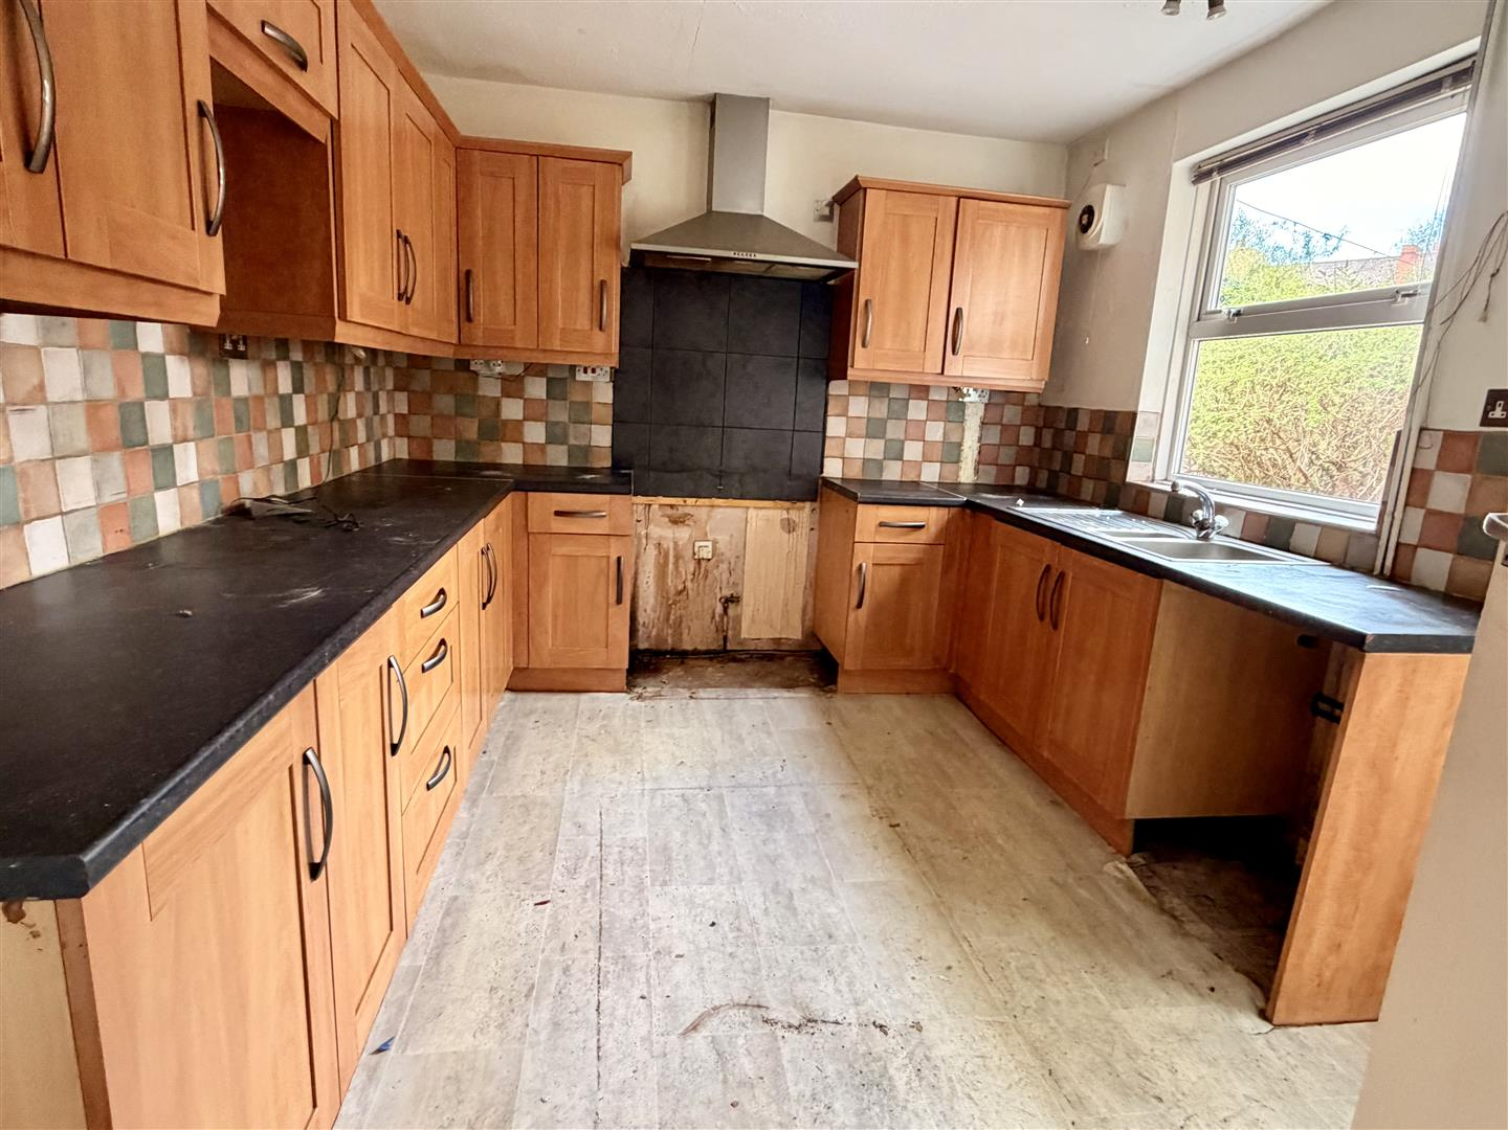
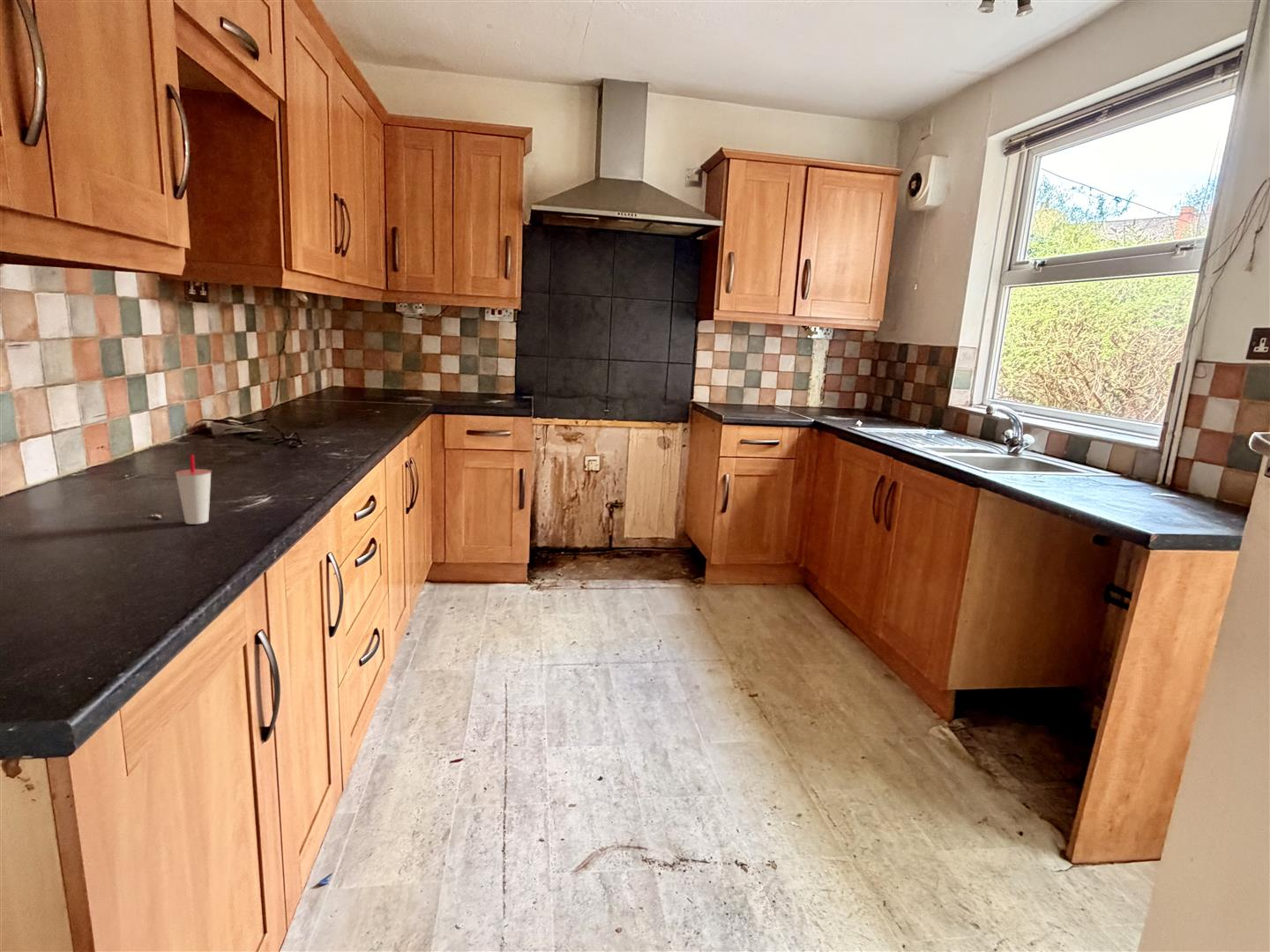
+ cup (194, 488)
